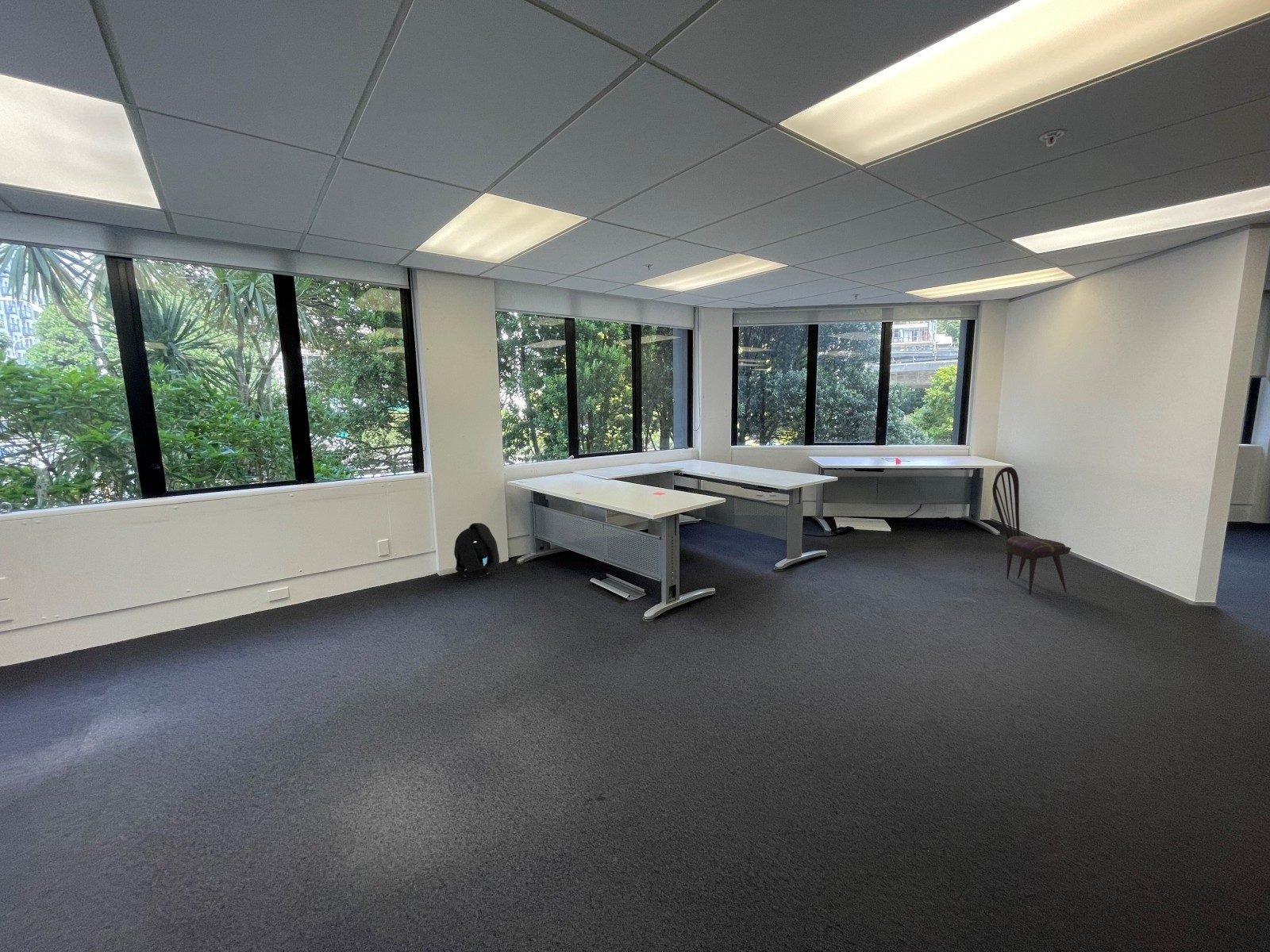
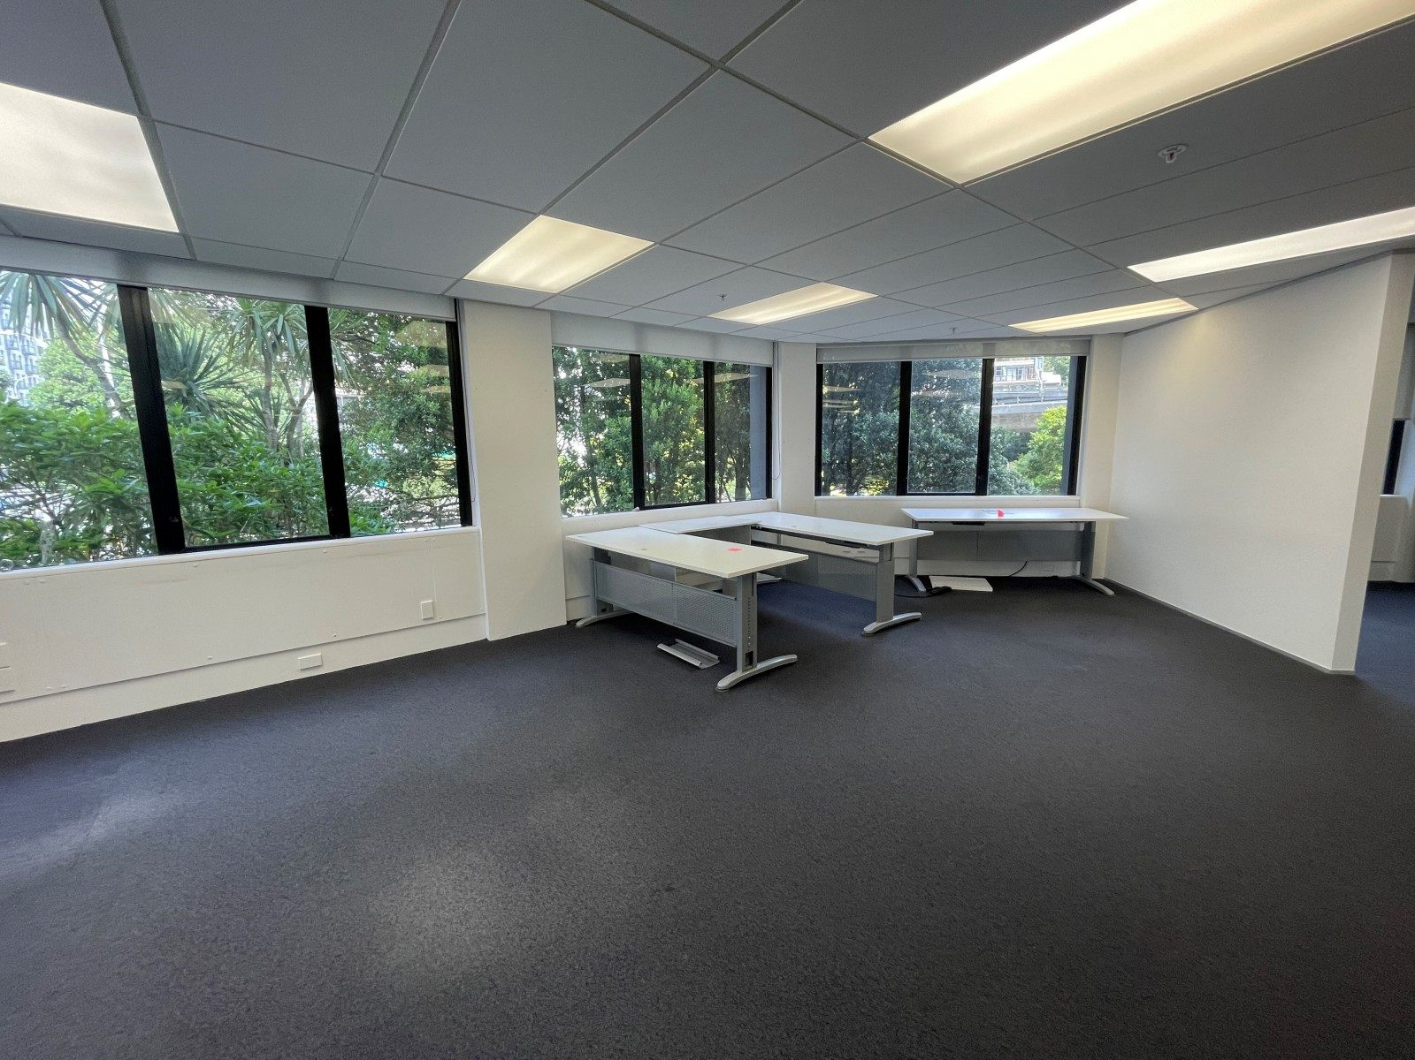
- dining chair (1018, 528)
- backpack (477, 548)
